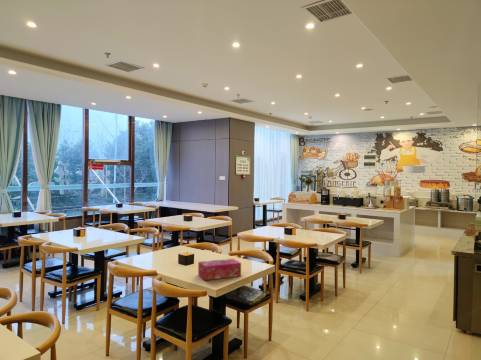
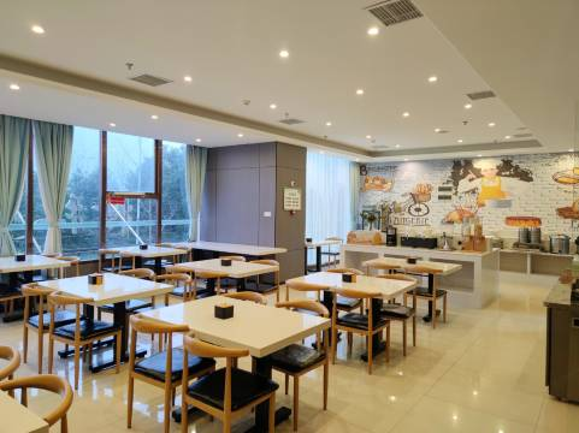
- tissue box (219, 268)
